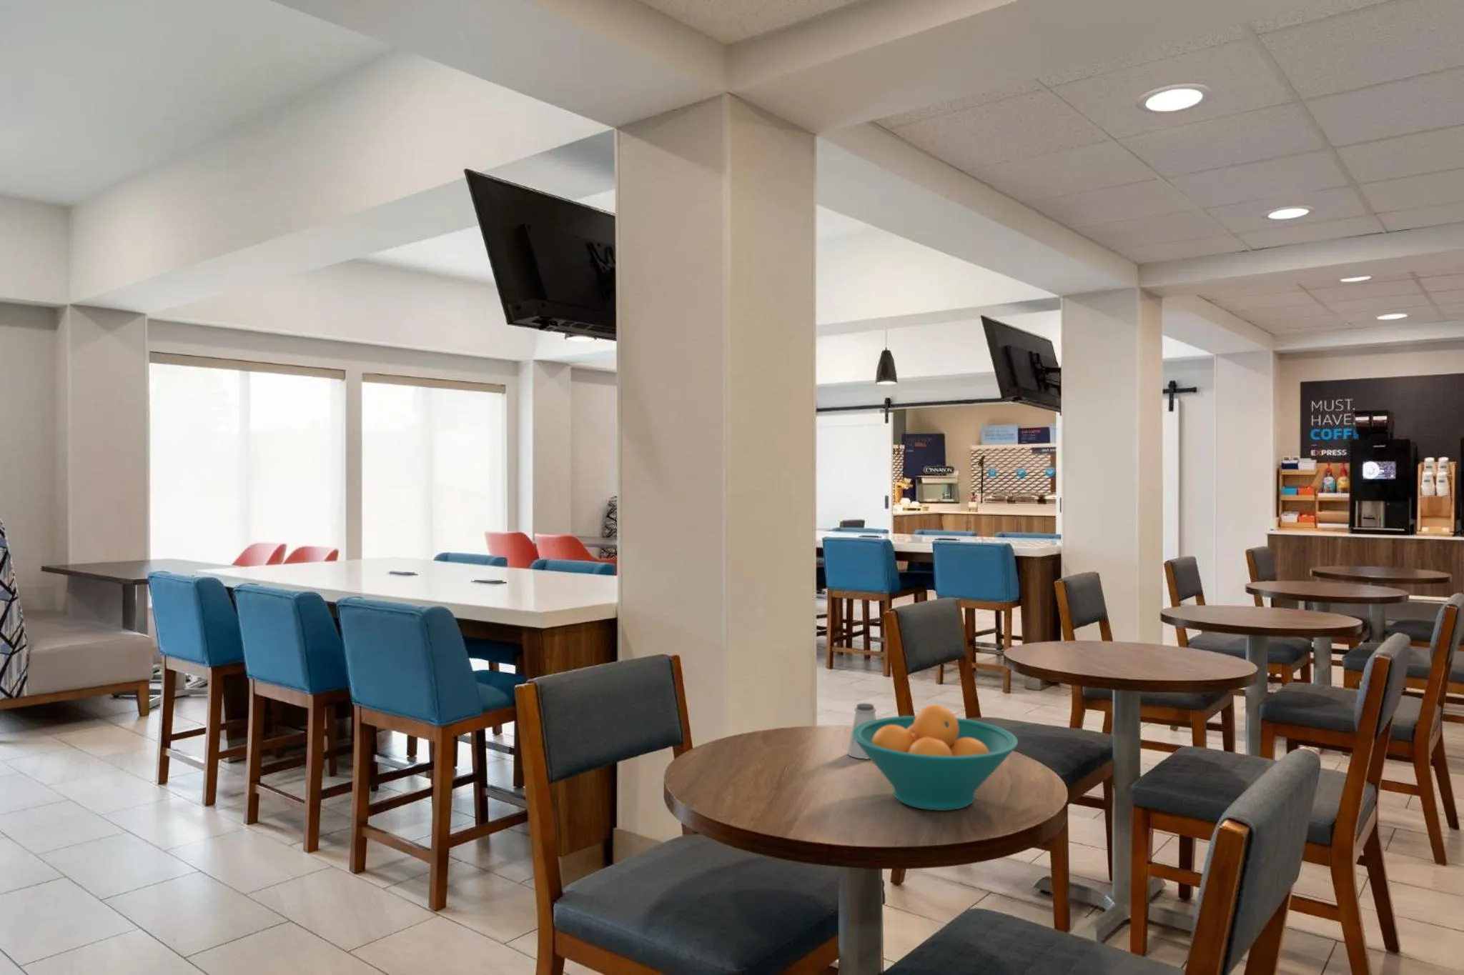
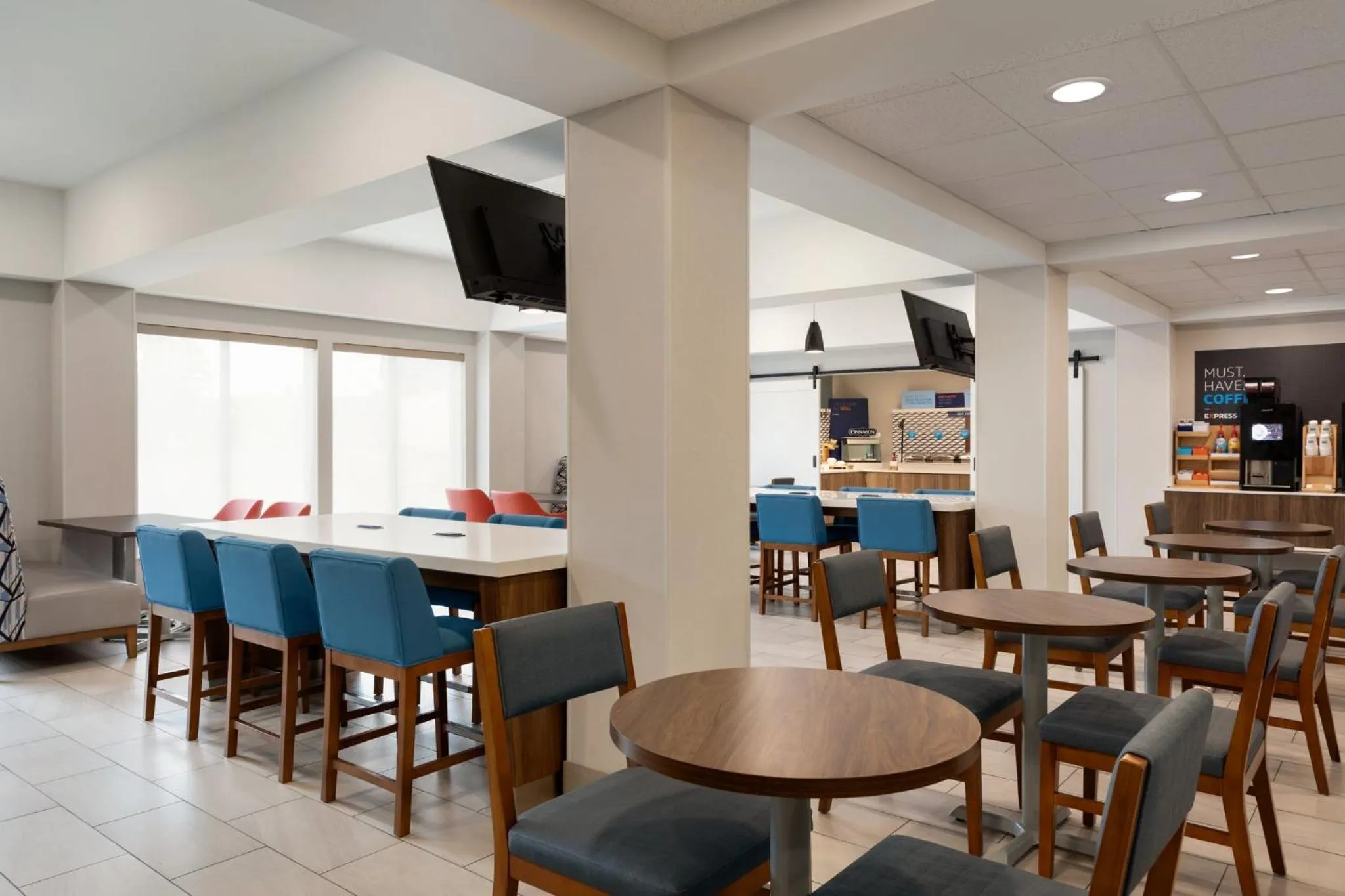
- fruit bowl (934, 752)
- saltshaker (861, 724)
